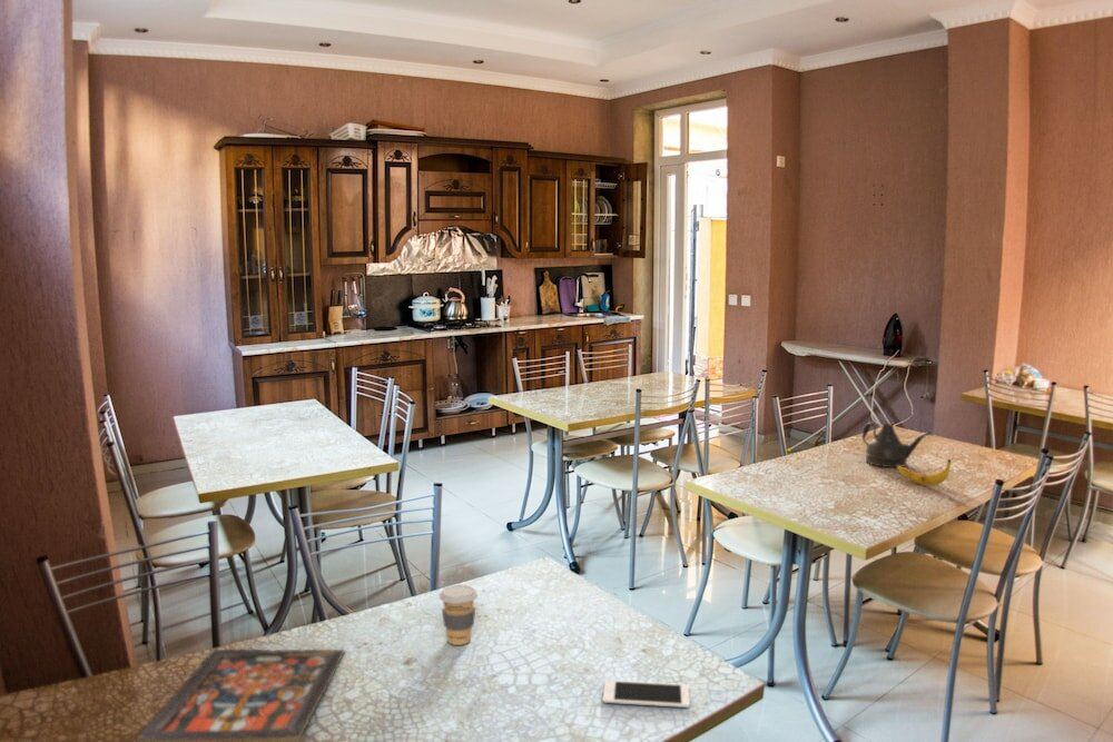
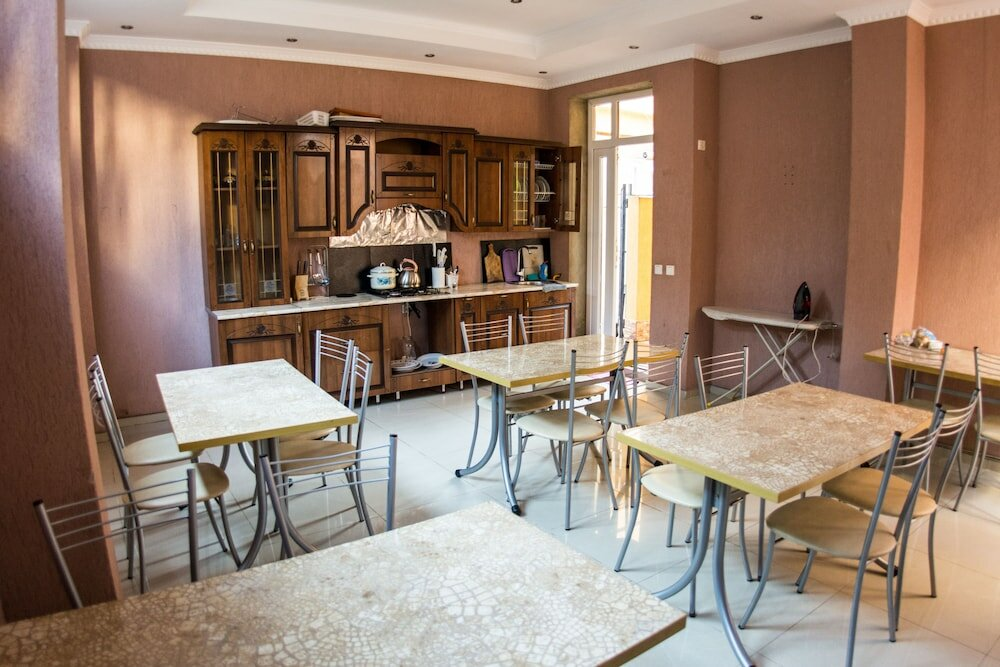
- board game (253, 690)
- teapot (895, 445)
- banana (923, 474)
- cell phone (646, 693)
- coffee cup (459, 615)
